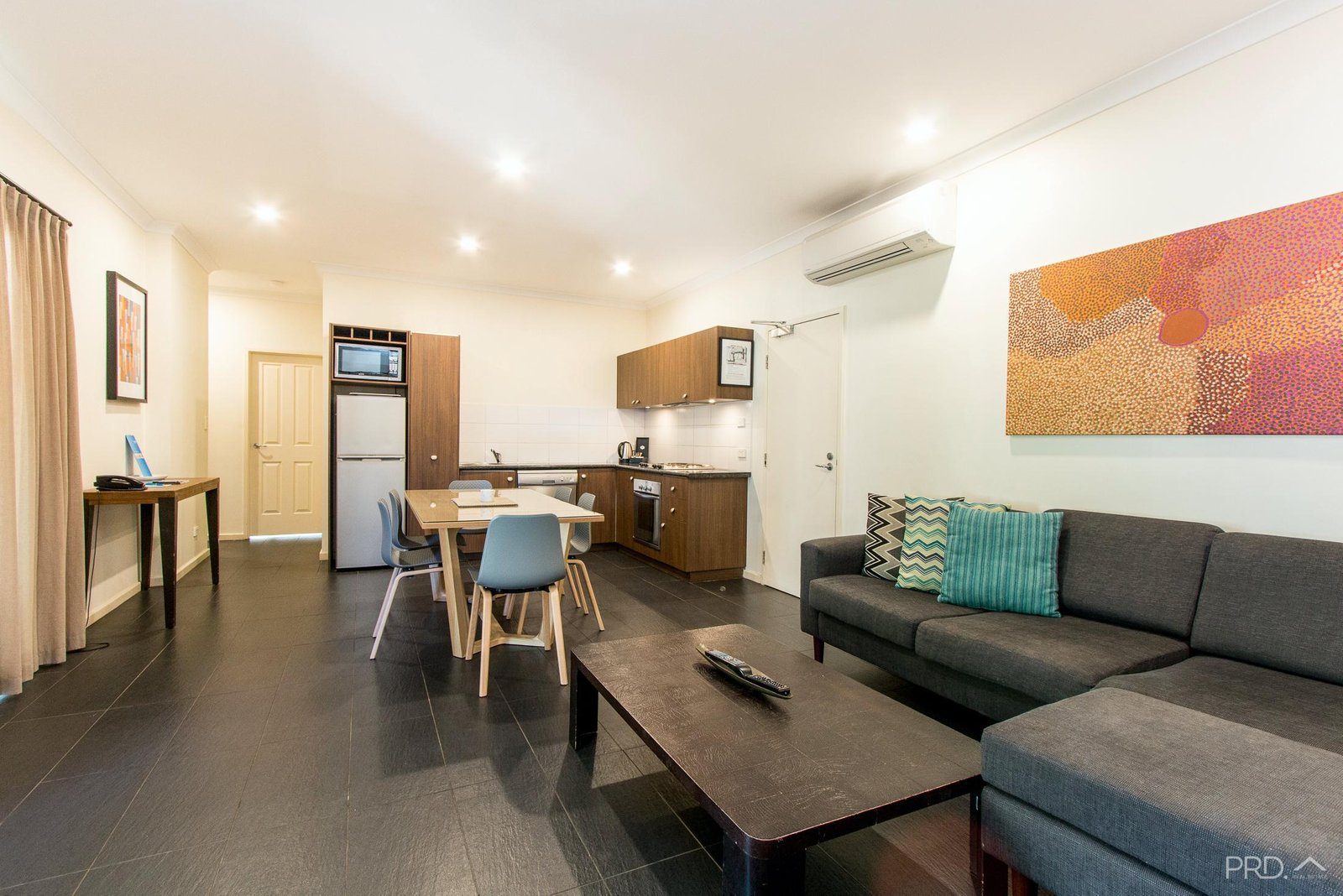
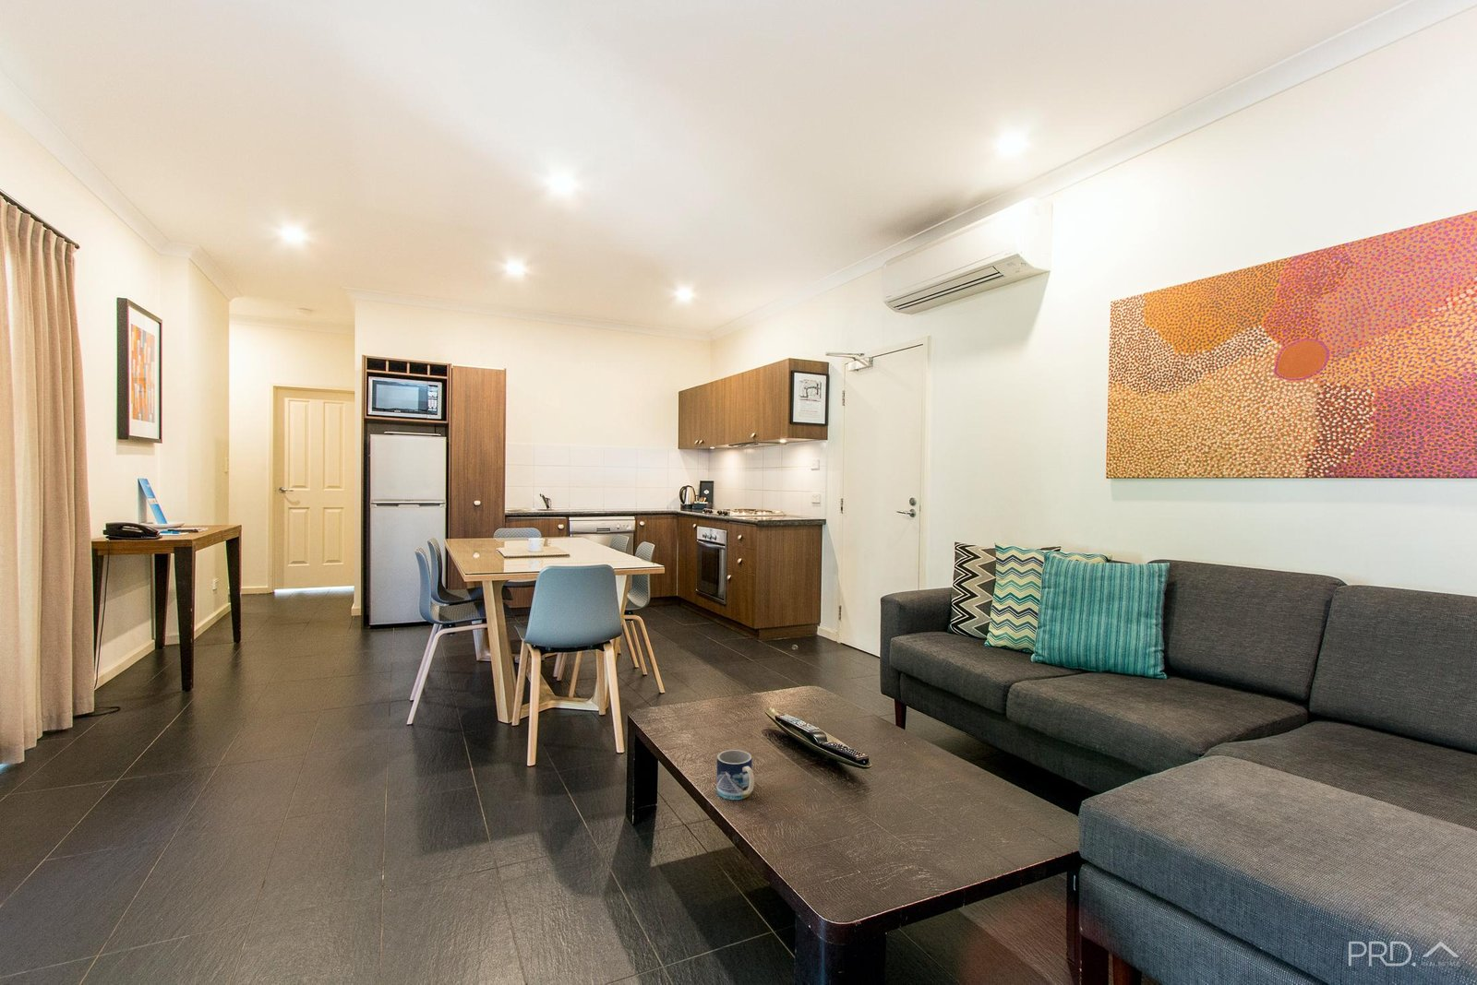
+ mug (738, 776)
